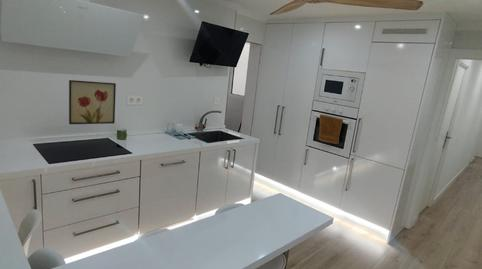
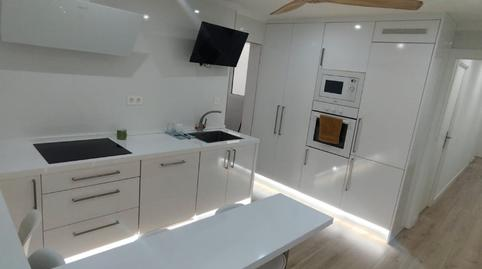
- wall art (92, 102)
